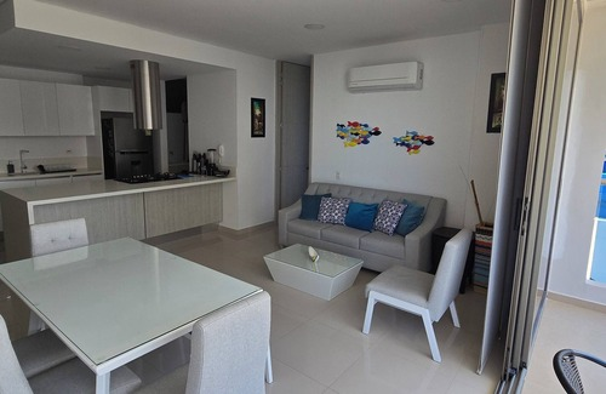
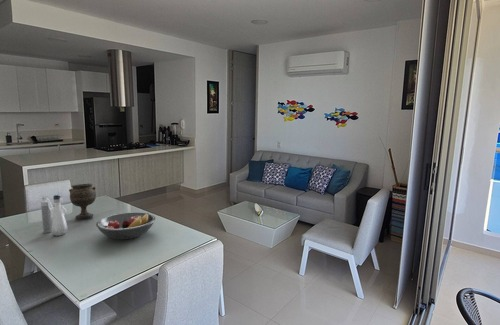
+ water bottle (54, 214)
+ goblet (83, 200)
+ fruit bowl (127, 225)
